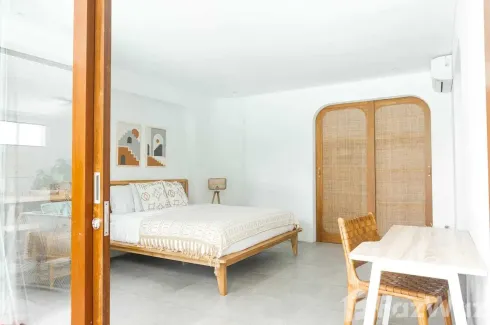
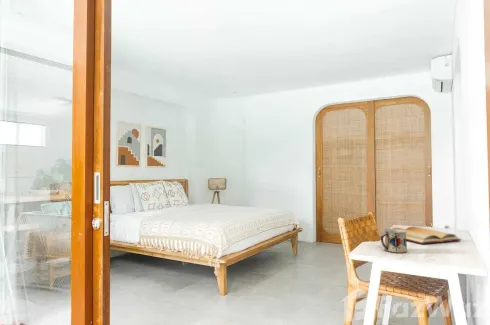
+ mug (394, 240)
+ bible (421, 234)
